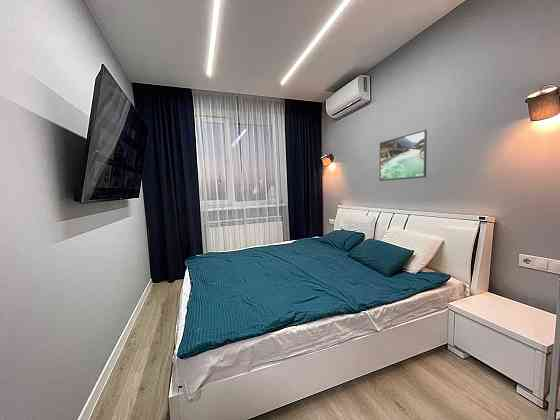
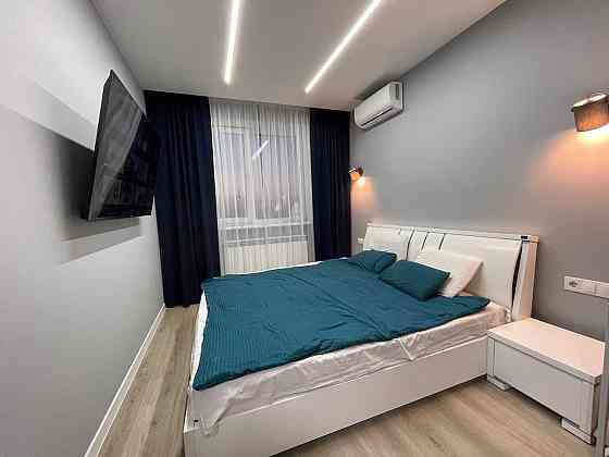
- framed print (400, 158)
